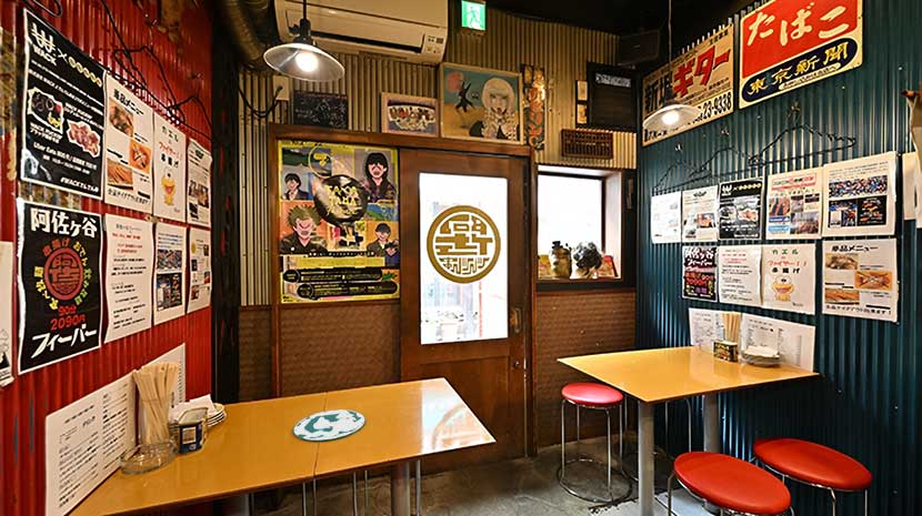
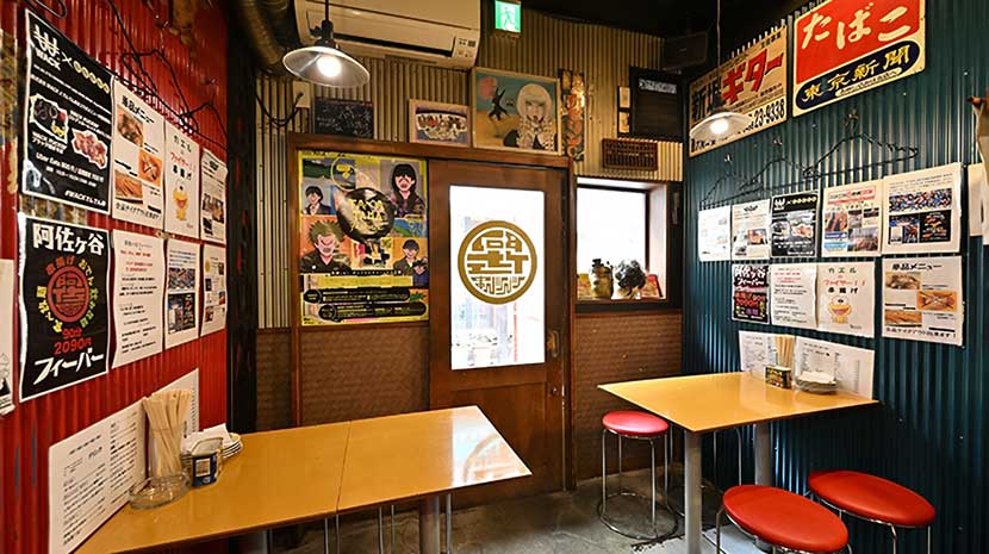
- plate (330, 421)
